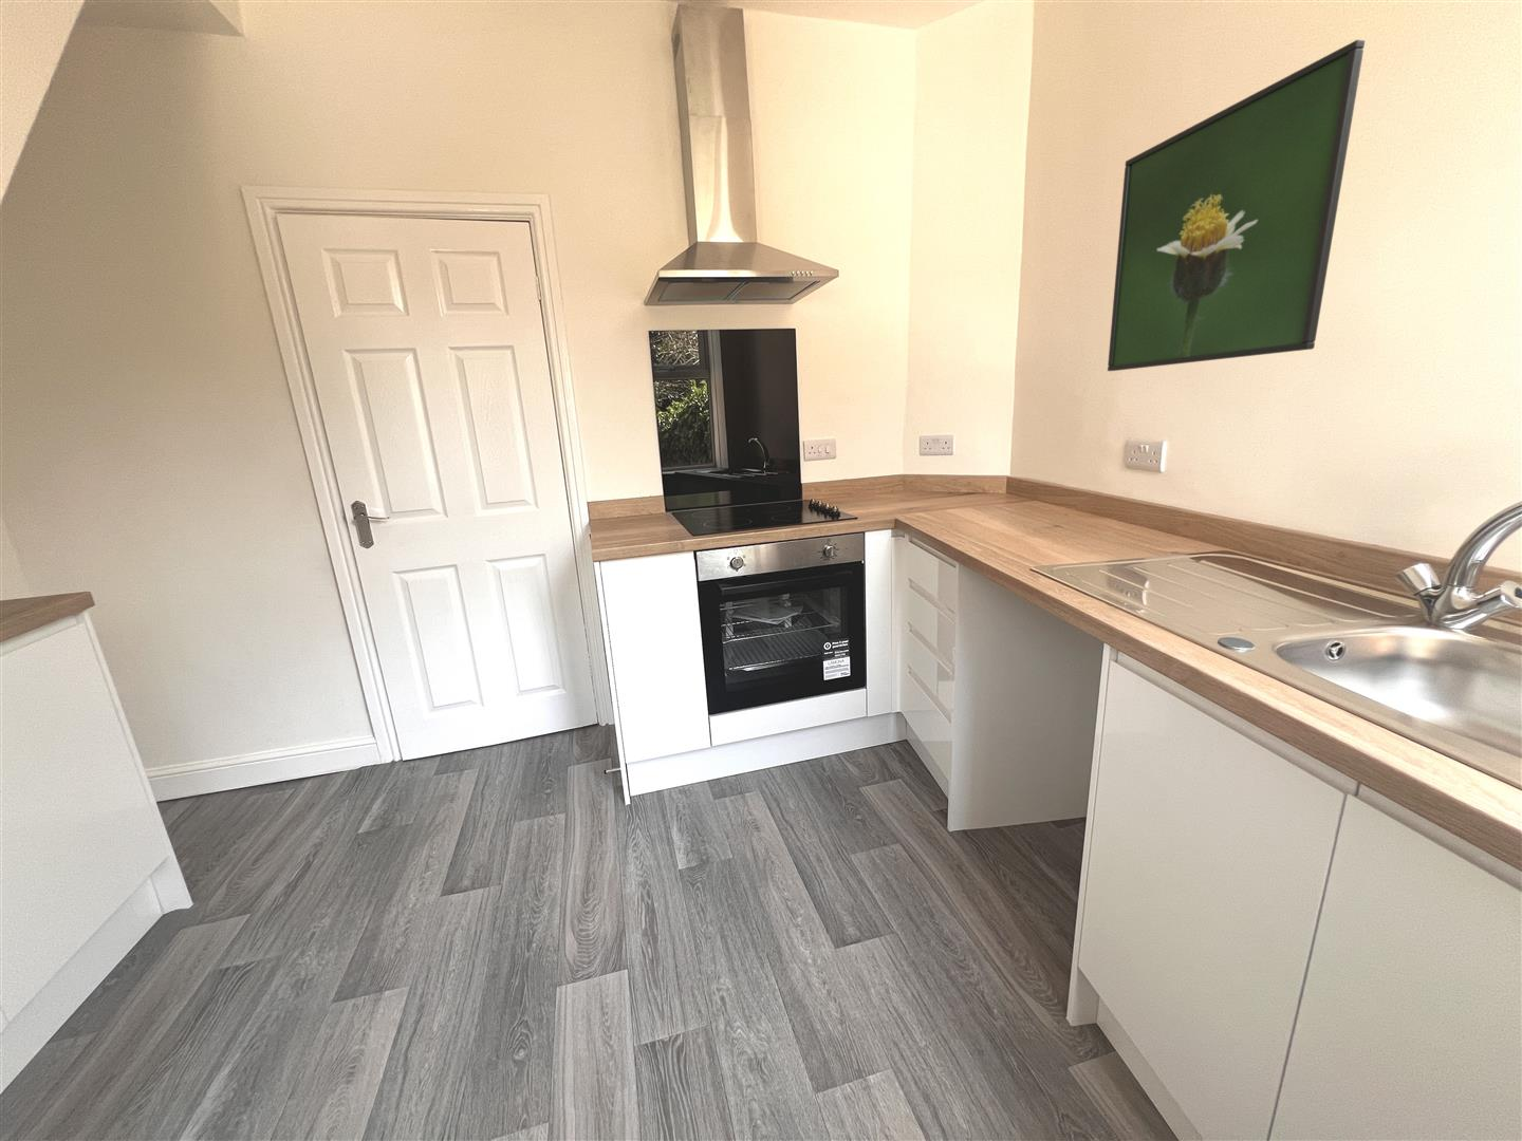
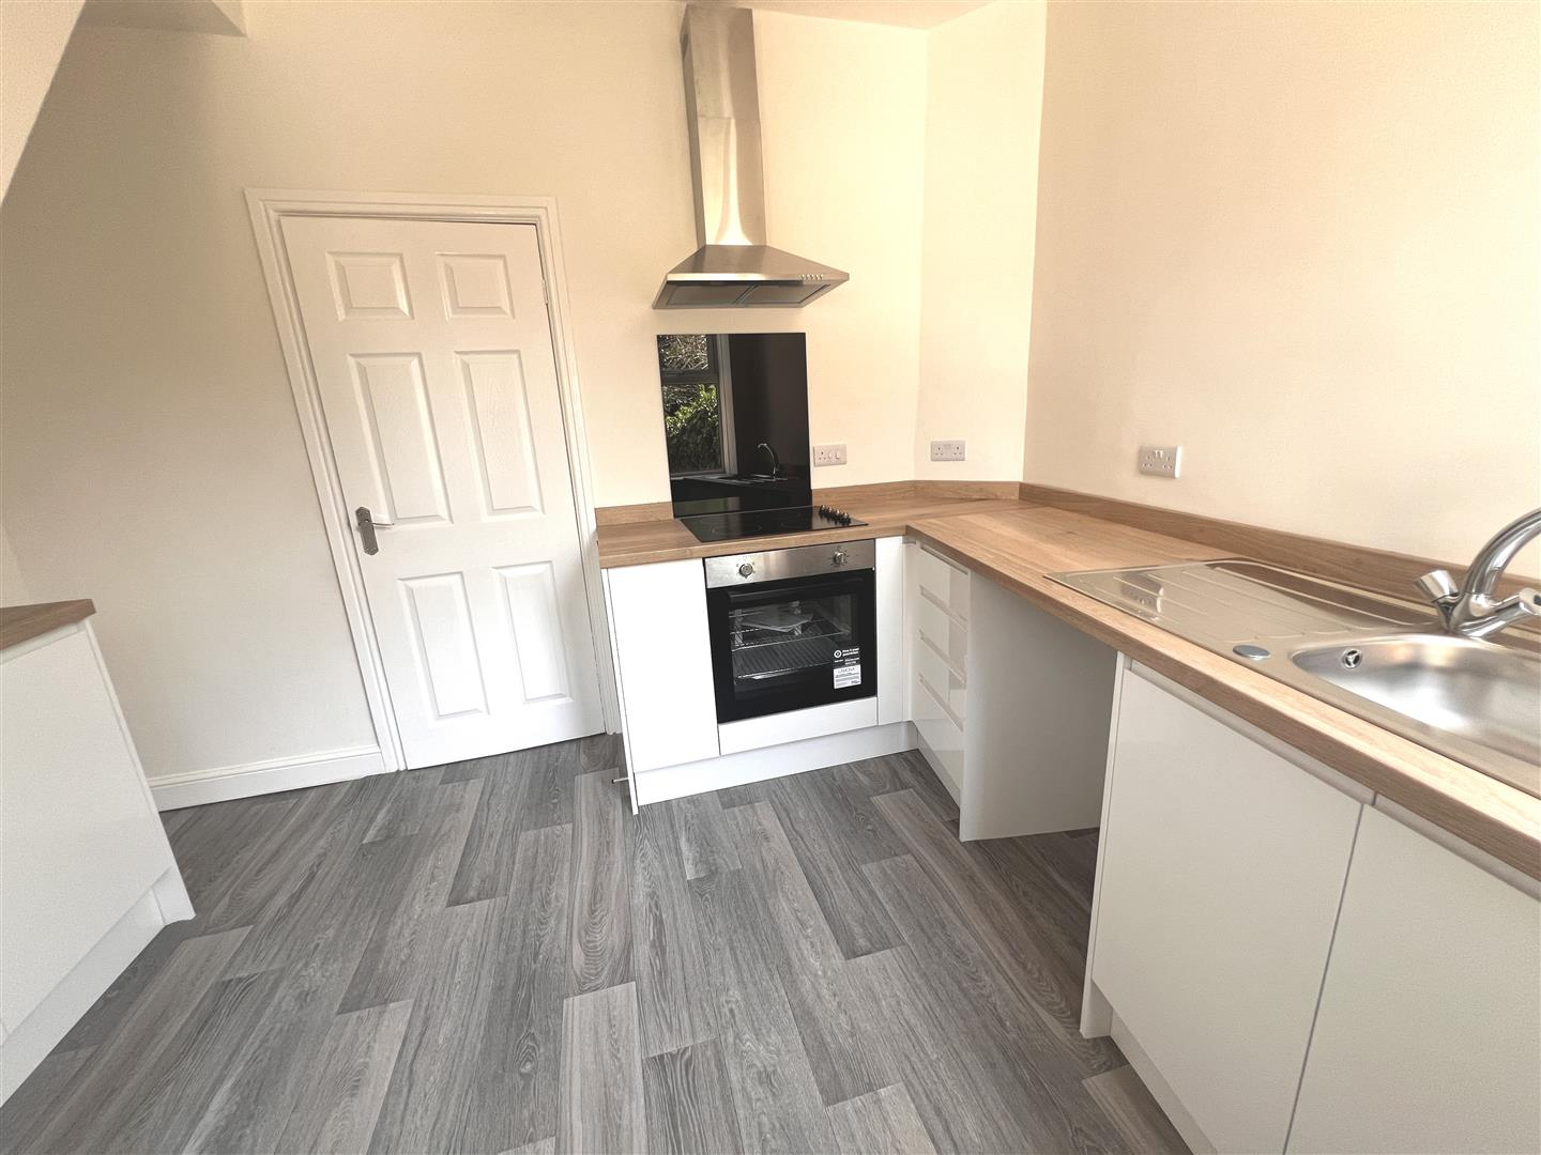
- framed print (1207, 242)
